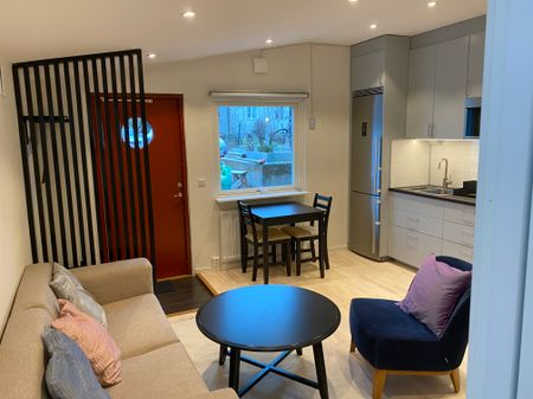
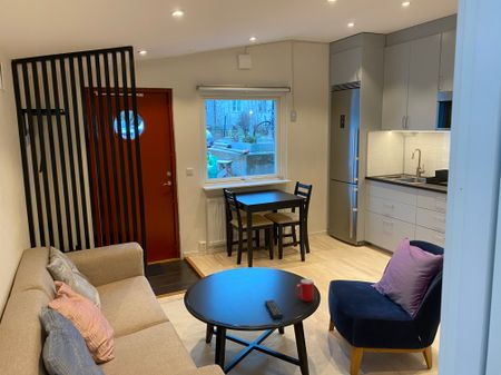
+ remote control (273, 308)
+ cup (304, 289)
